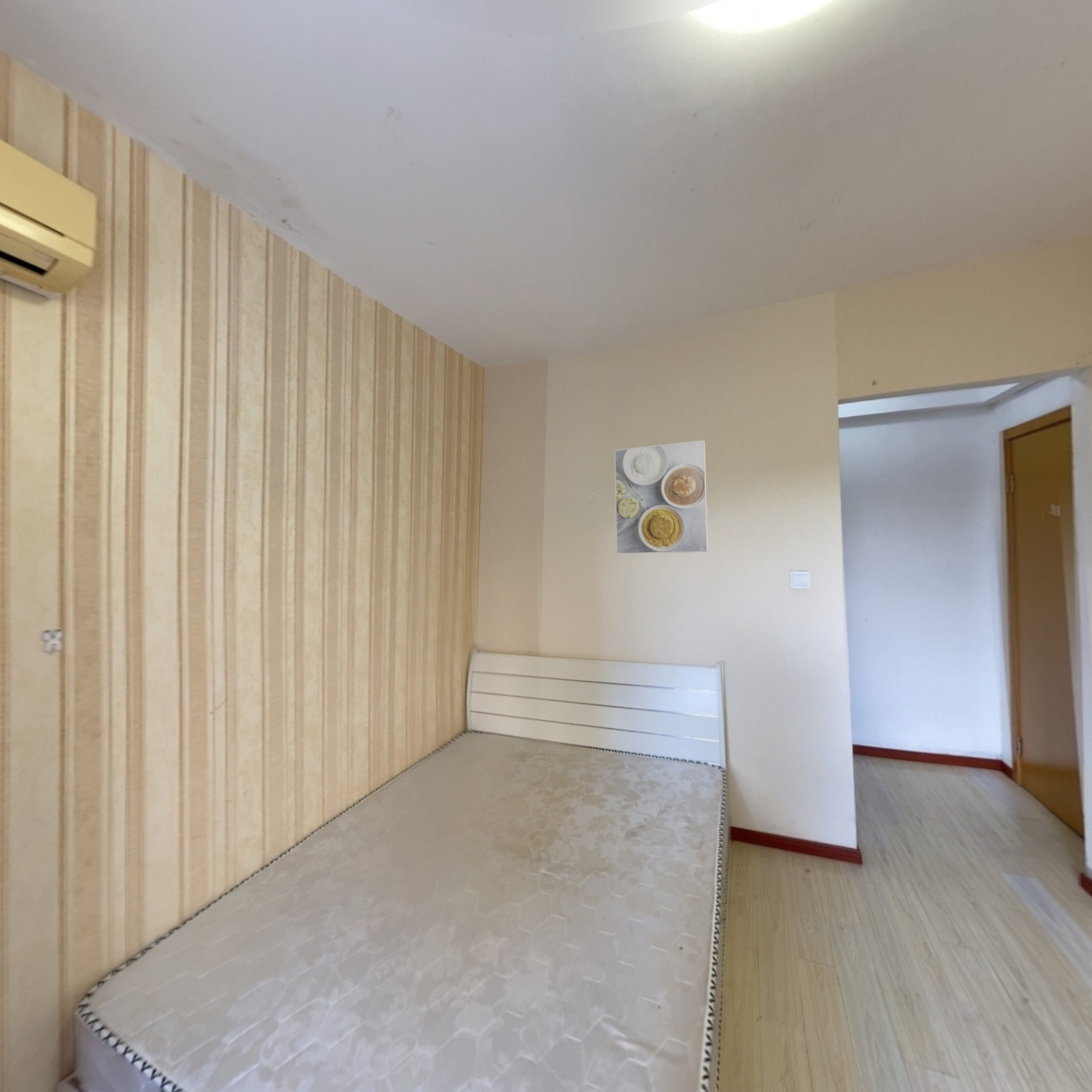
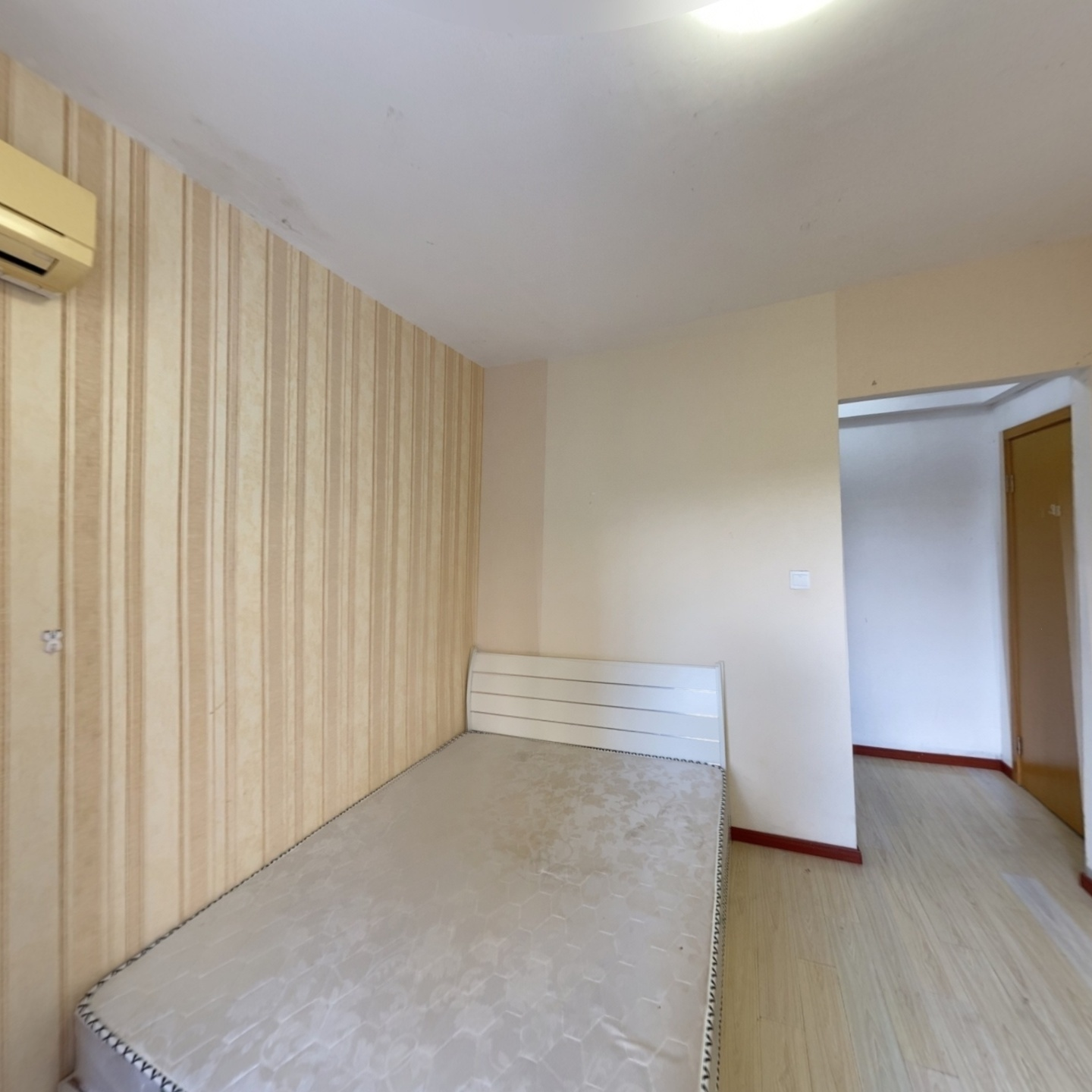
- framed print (659, 499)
